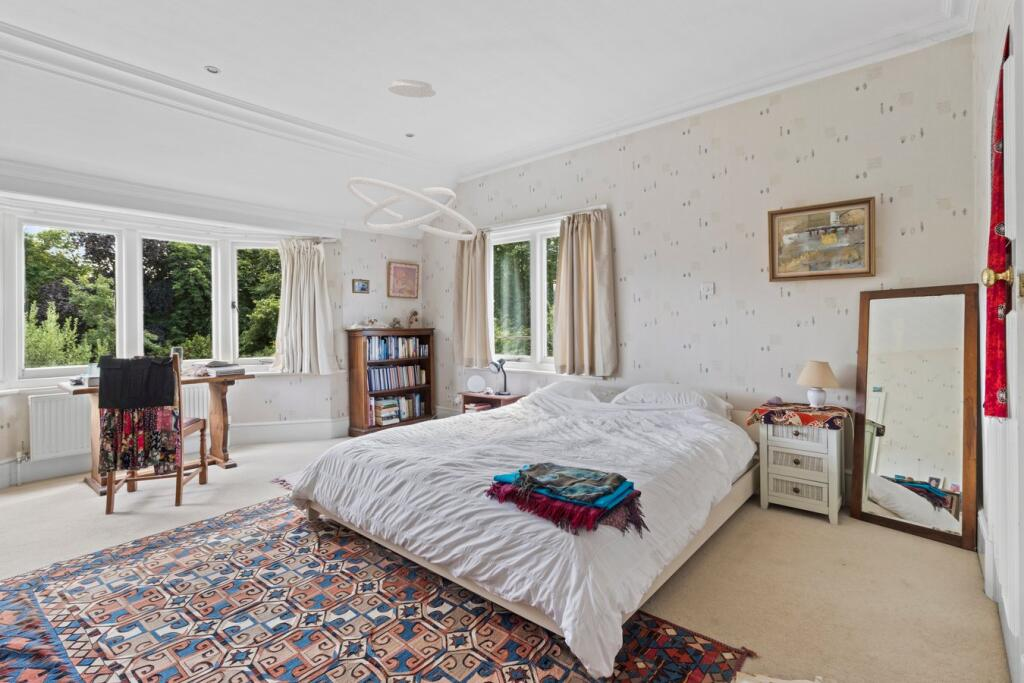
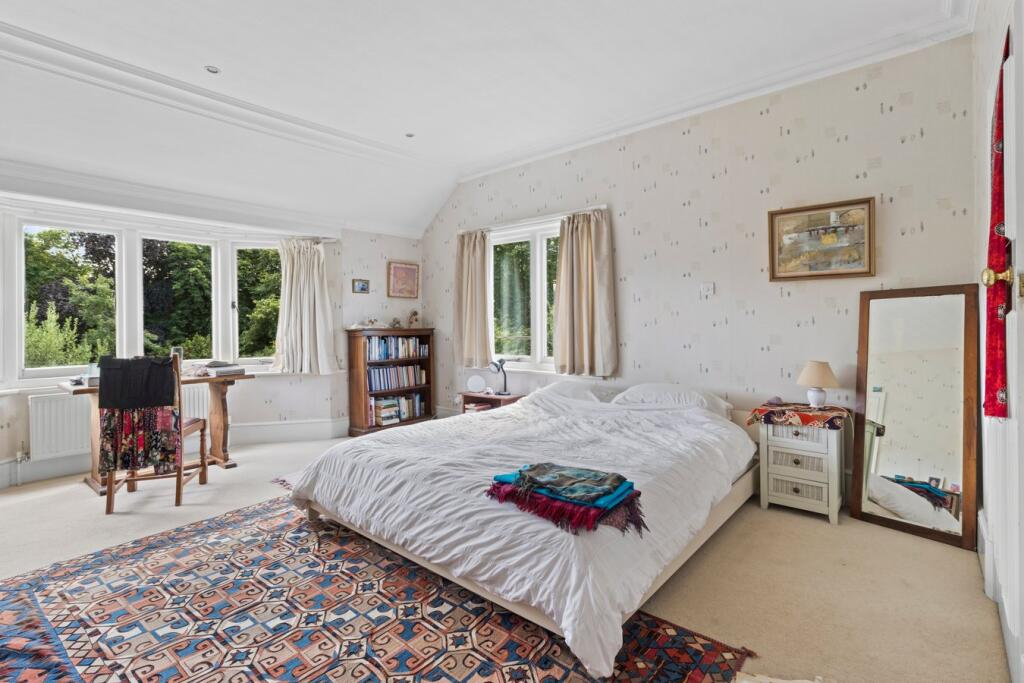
- ceiling light fixture (430, 165)
